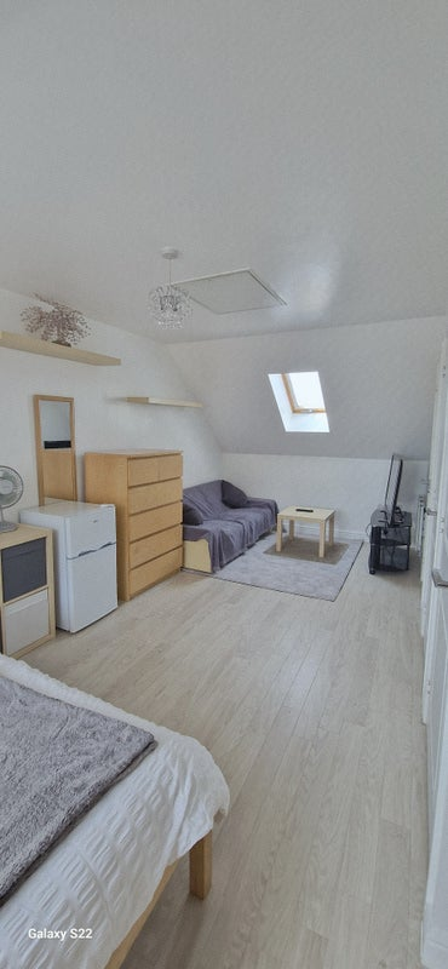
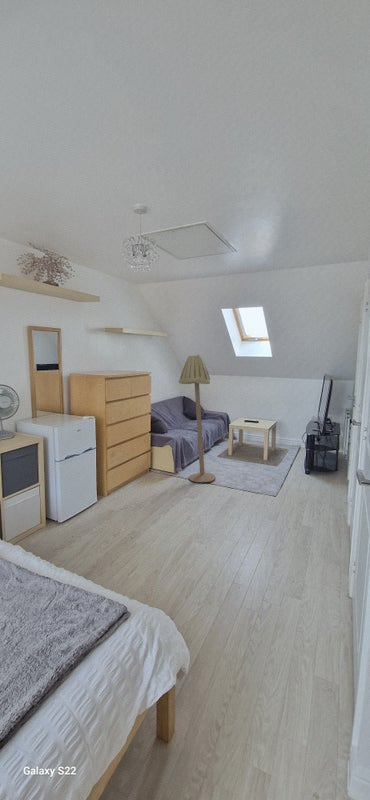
+ floor lamp (197, 417)
